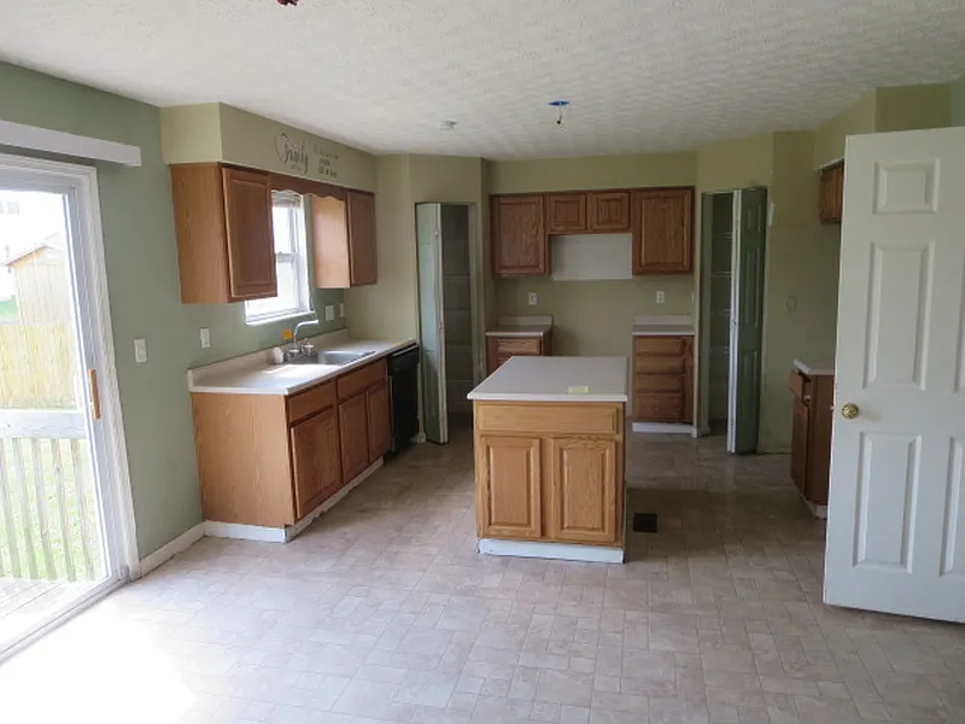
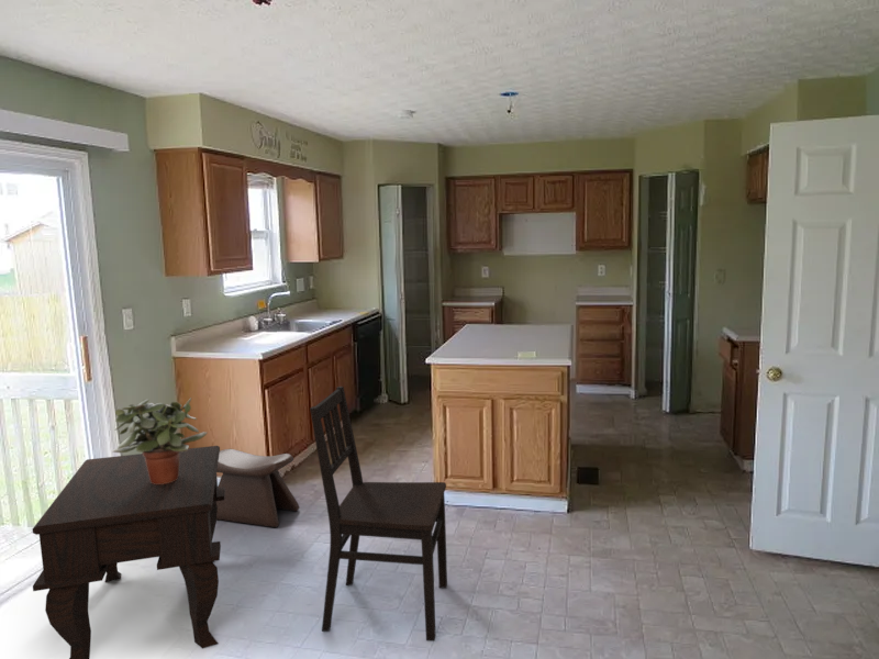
+ stool (251, 484)
+ potted plant (162, 442)
+ side table (145, 544)
+ dining chair (385, 504)
